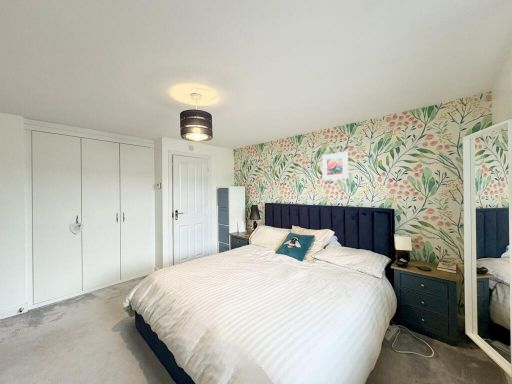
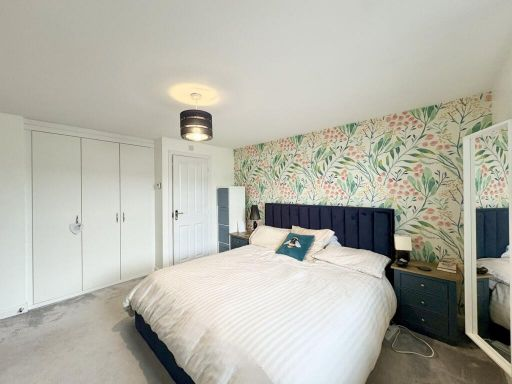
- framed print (334, 166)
